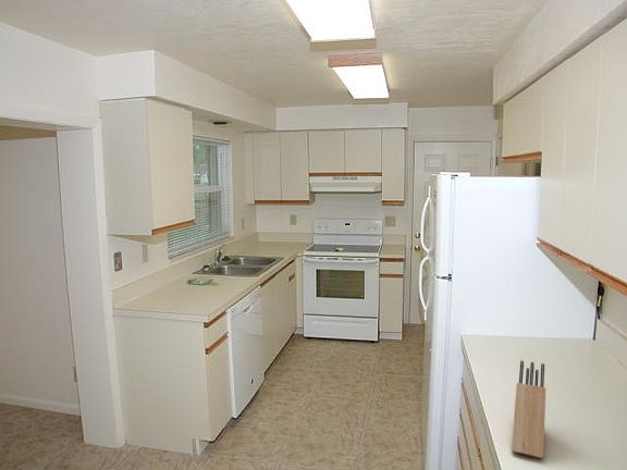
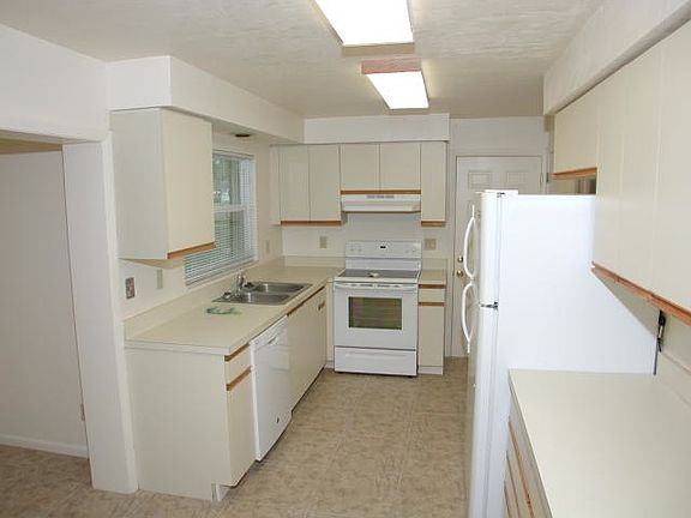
- knife block (529, 404)
